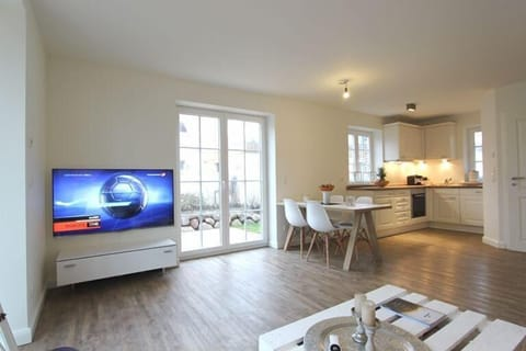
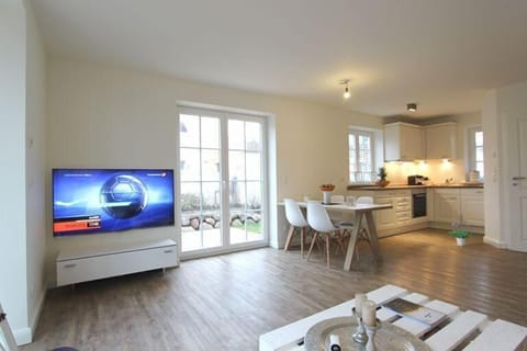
+ potted plant (459, 229)
